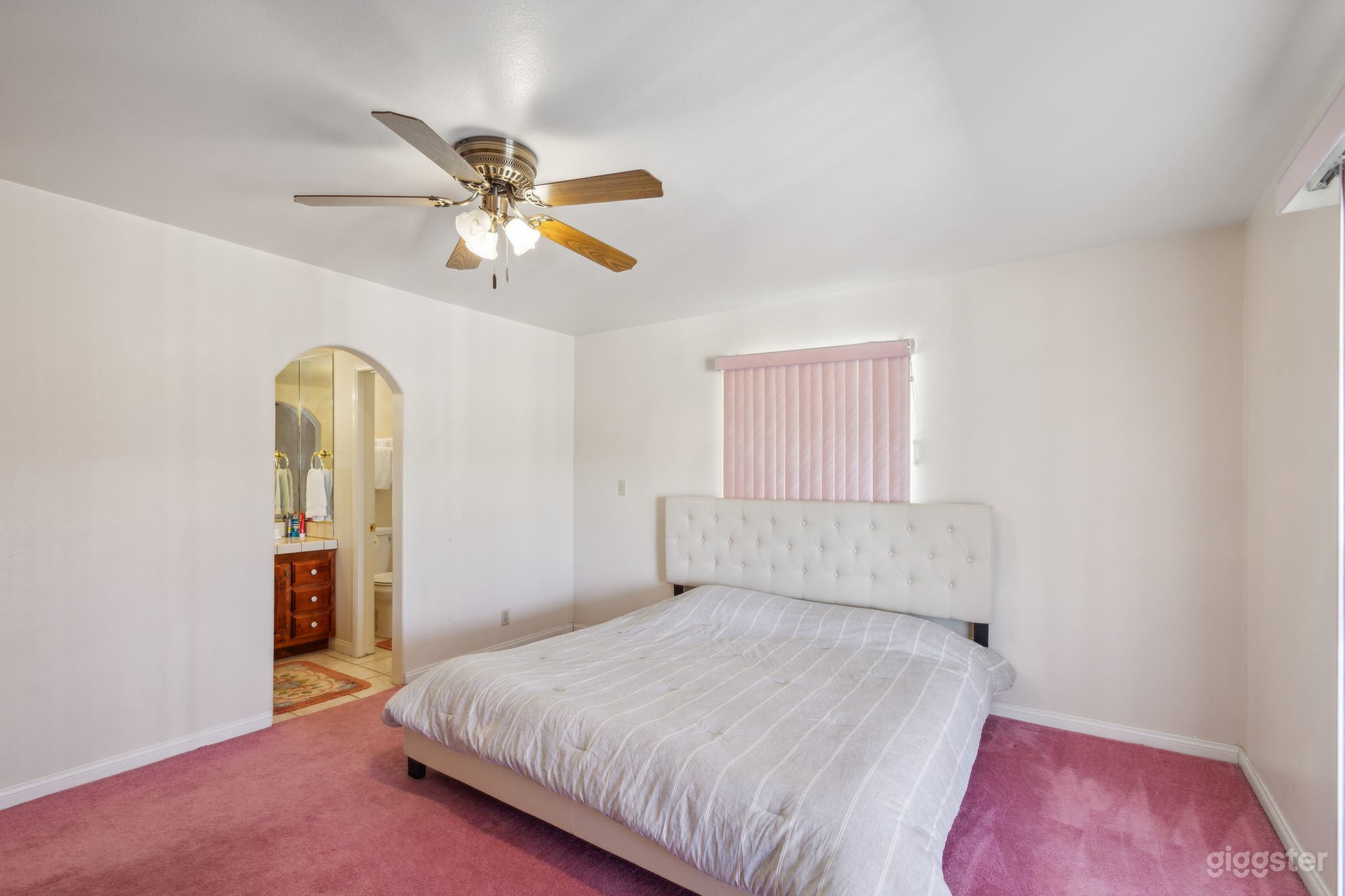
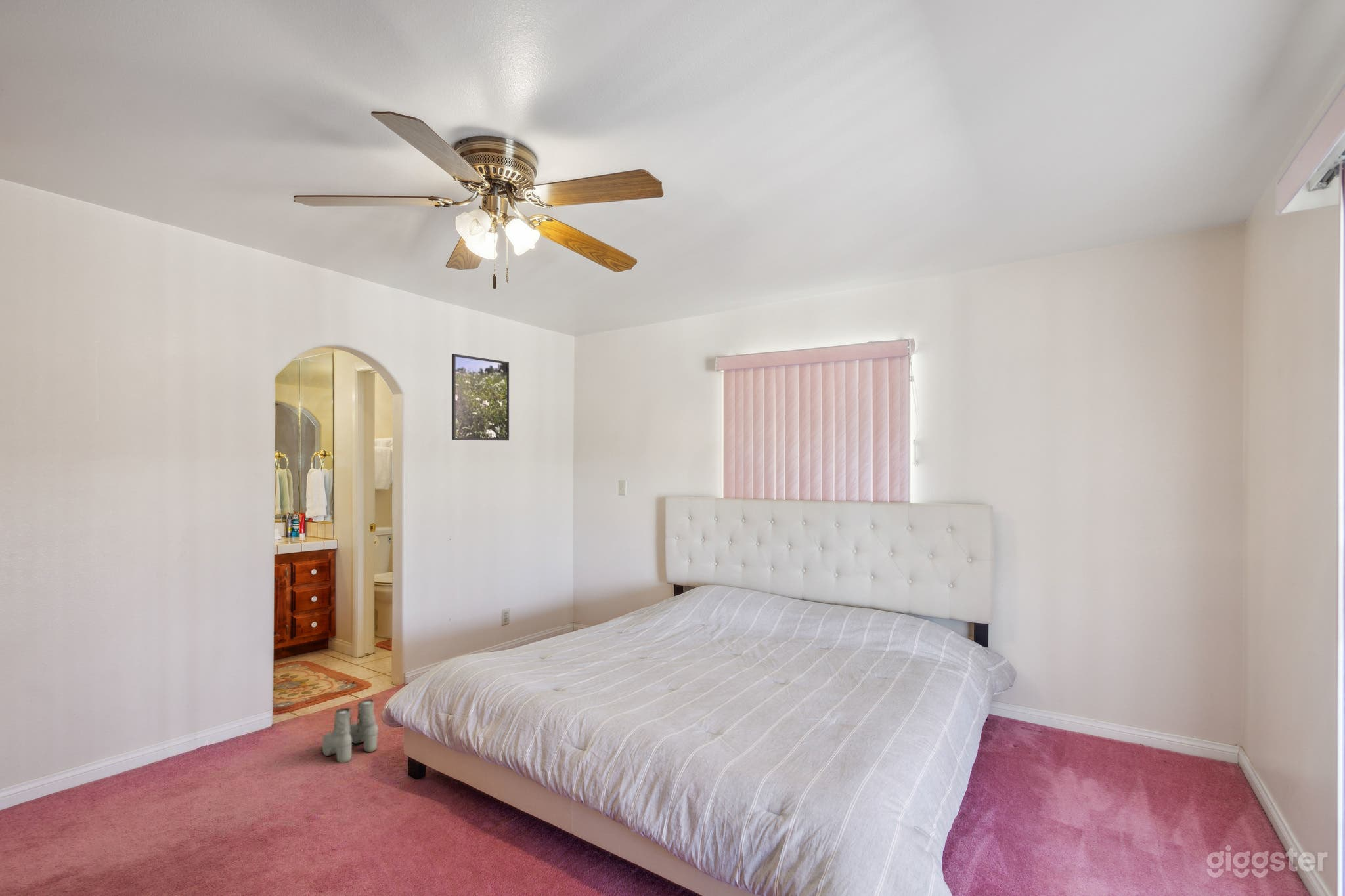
+ boots (350, 725)
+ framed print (481, 399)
